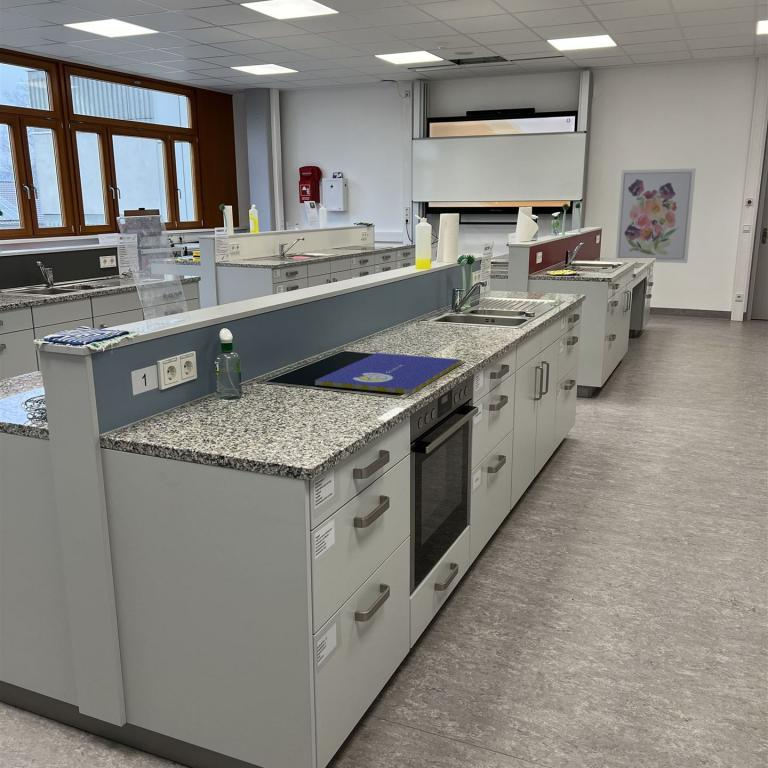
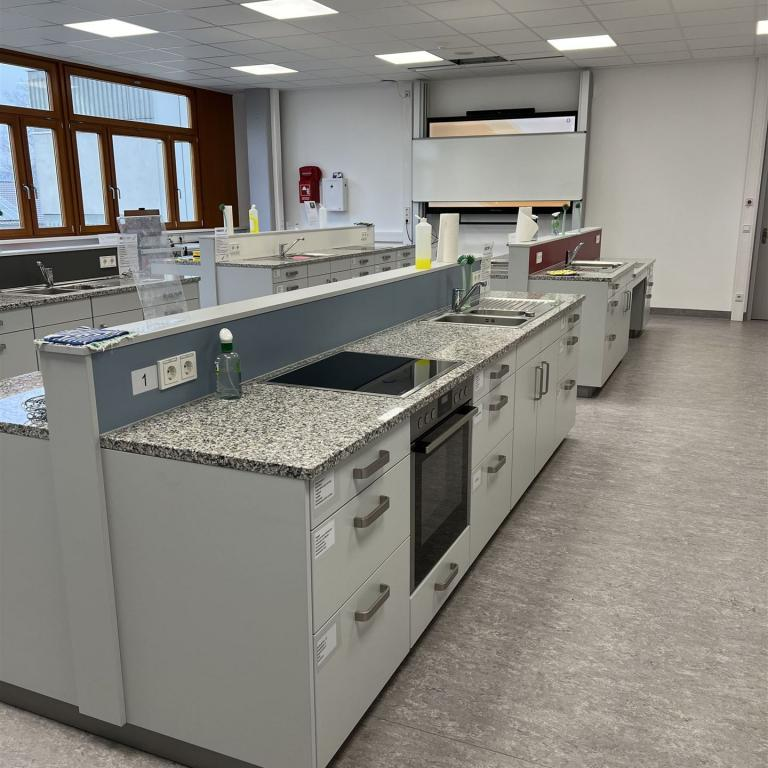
- booklet (392, 371)
- wall art (654, 216)
